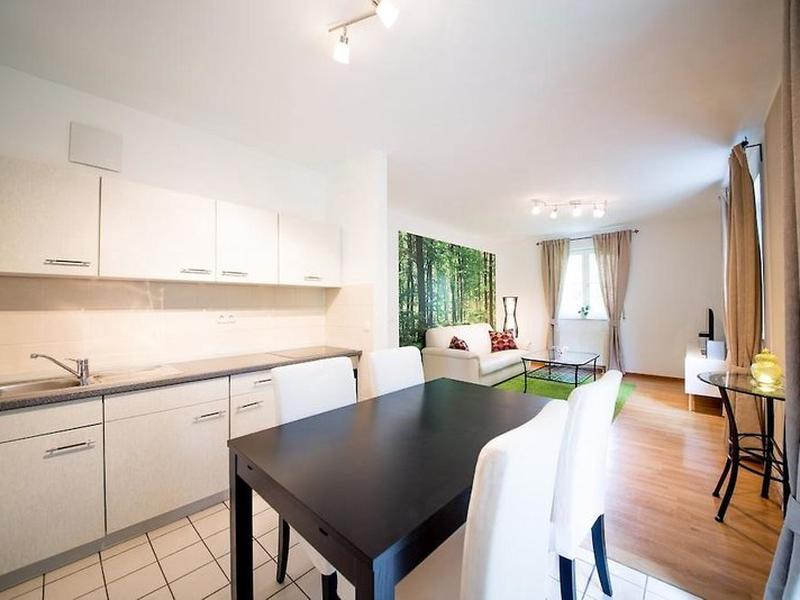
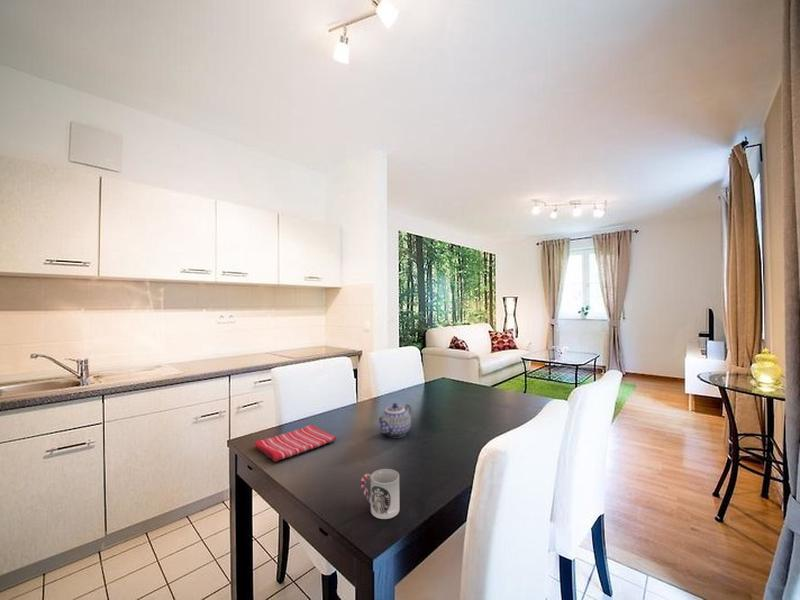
+ dish towel (295, 441)
+ cup (379, 491)
+ teapot (395, 418)
